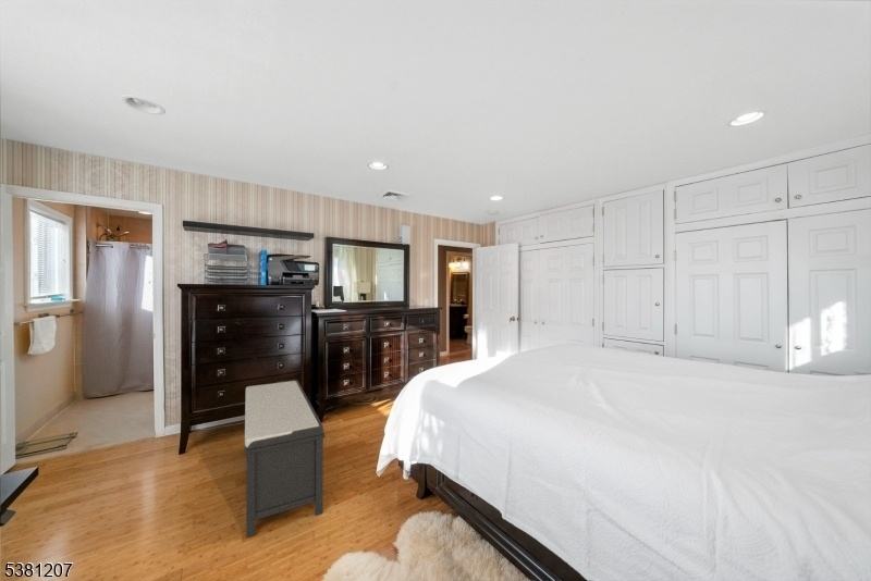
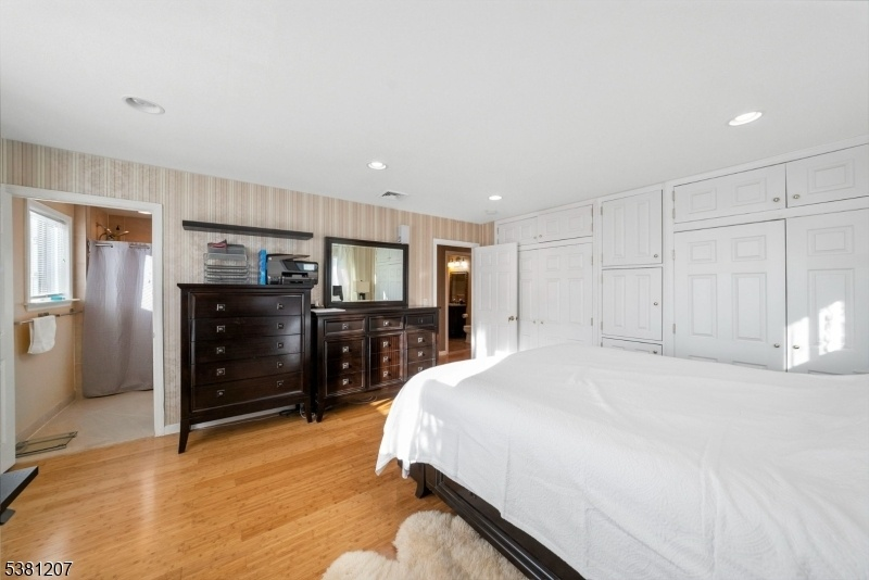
- bench (278, 438)
